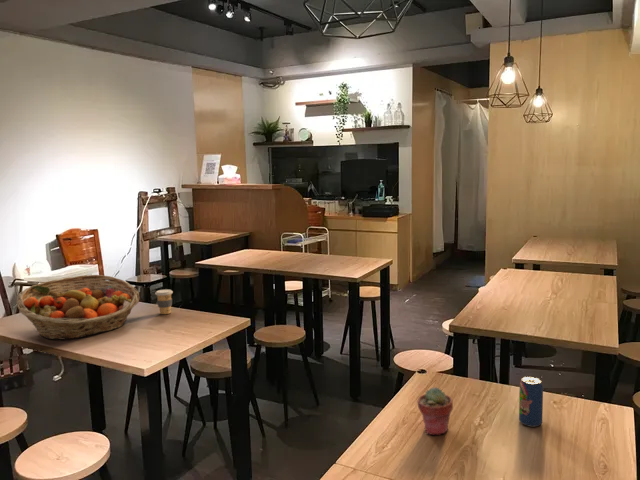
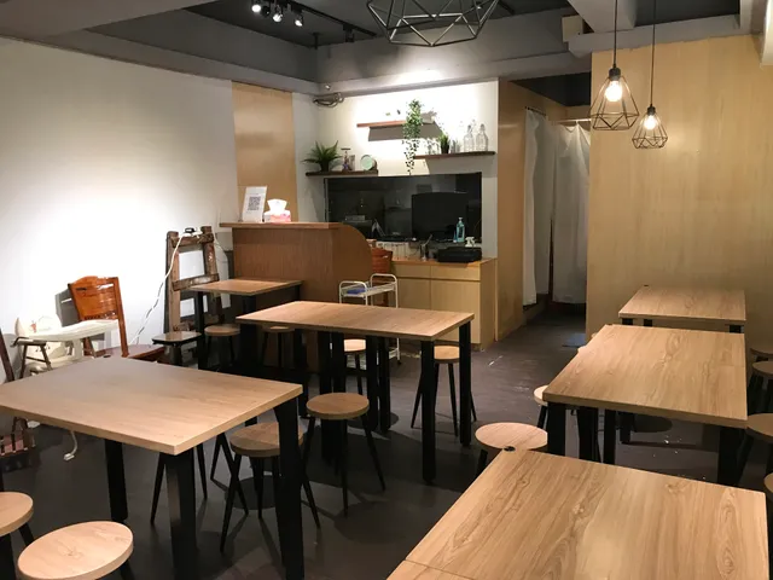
- beverage can (530, 400)
- potted succulent (435, 408)
- fruit basket (81, 305)
- coffee cup (164, 301)
